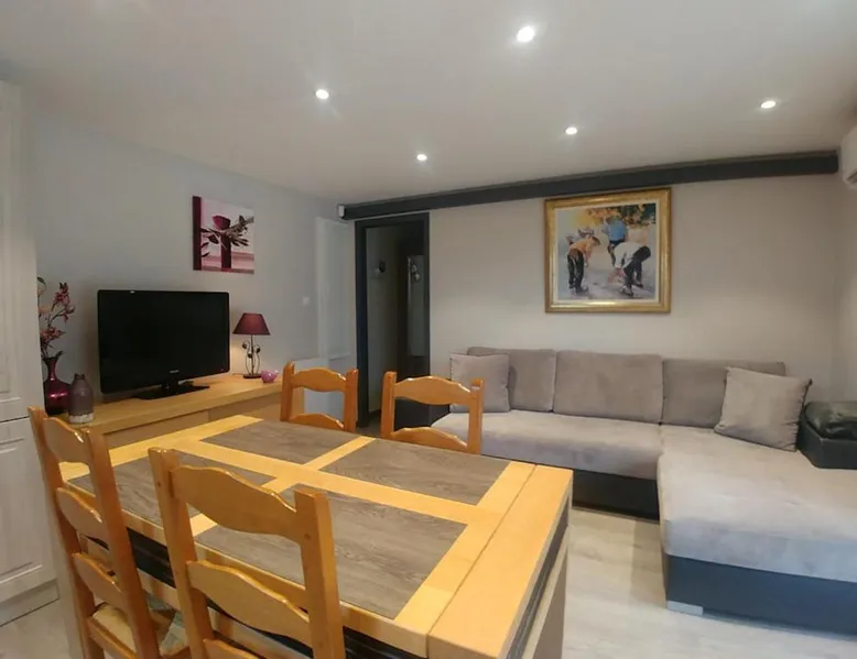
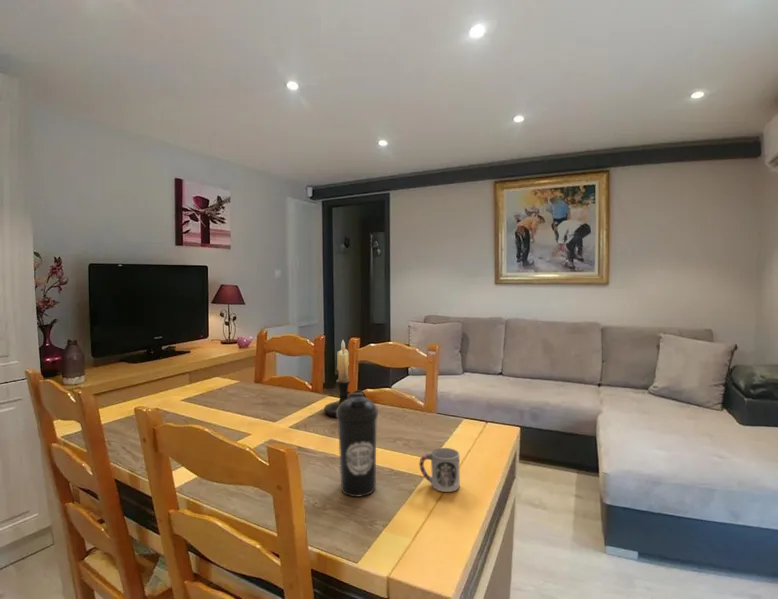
+ water bottle (357, 442)
+ candle holder (347, 376)
+ cup (439, 469)
